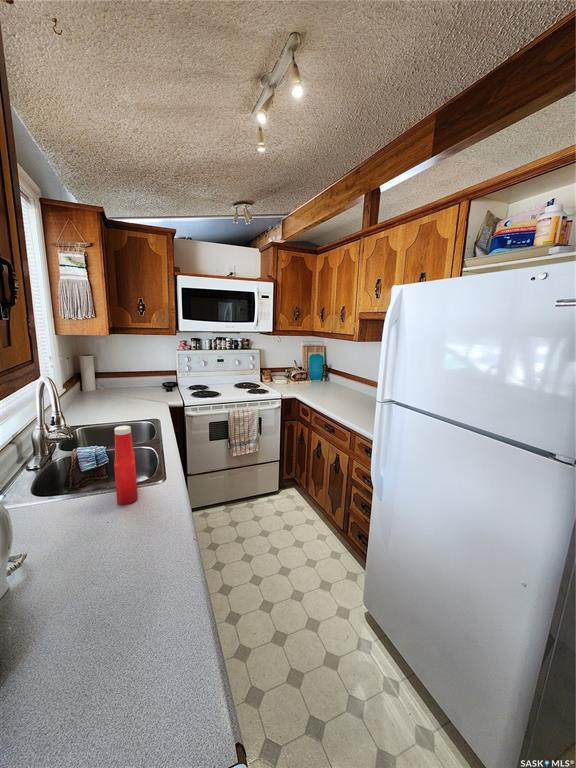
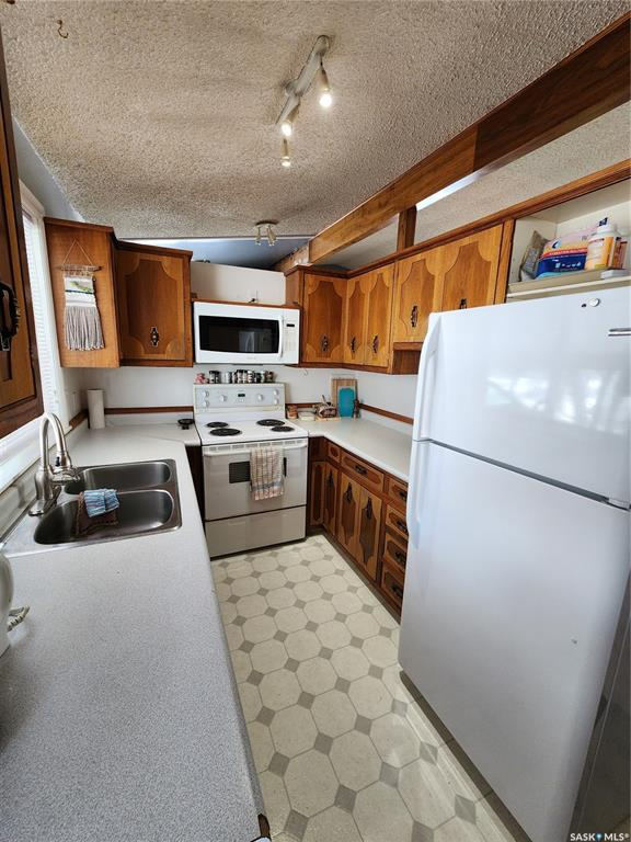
- soap bottle (125, 461)
